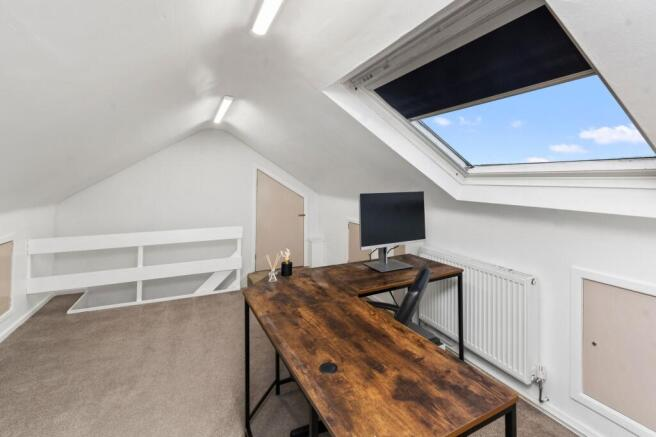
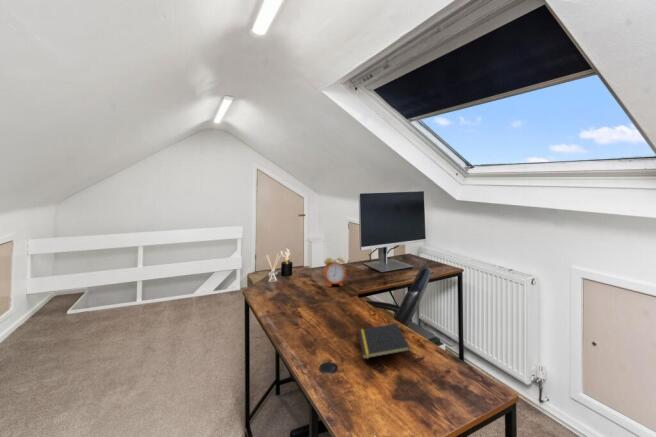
+ notepad (381, 339)
+ alarm clock (334, 269)
